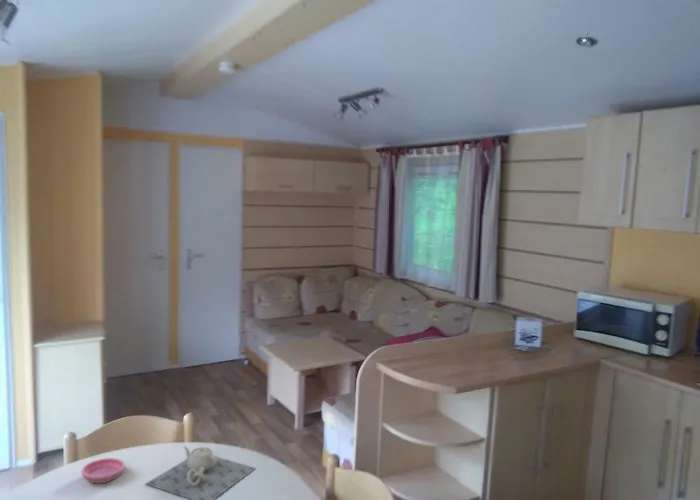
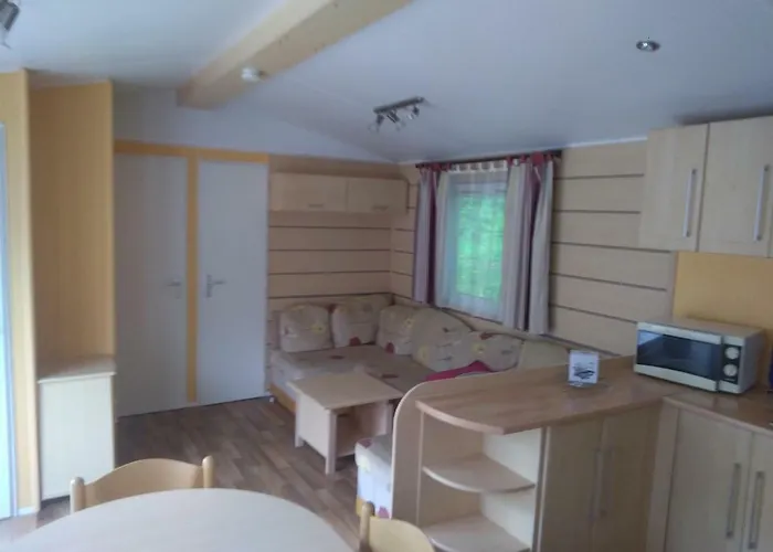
- saucer (103, 471)
- teapot (202, 465)
